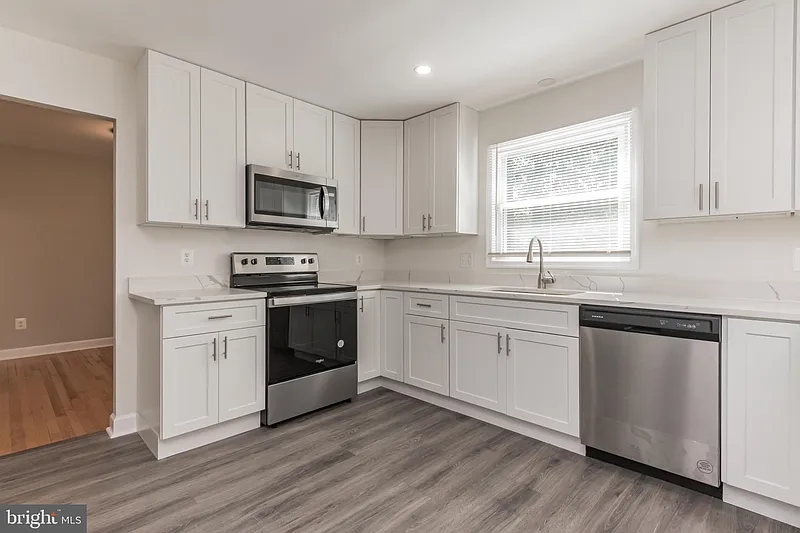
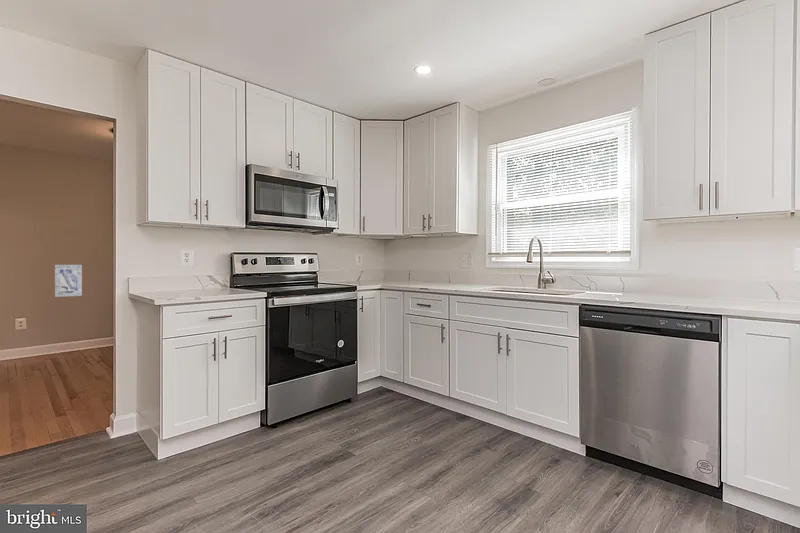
+ wall art (68, 280)
